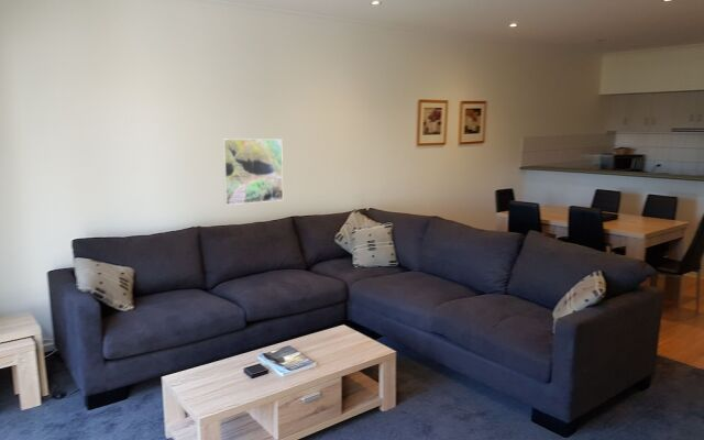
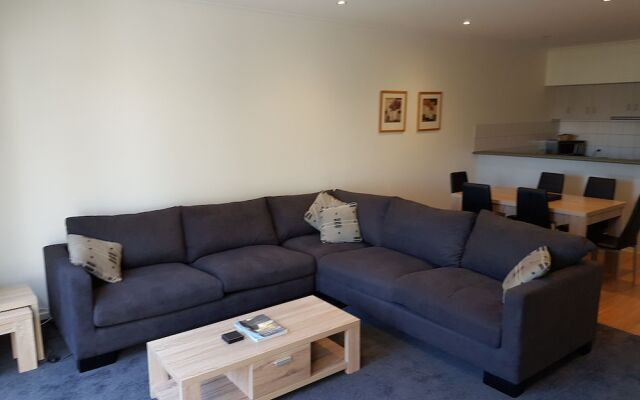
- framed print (253, 170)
